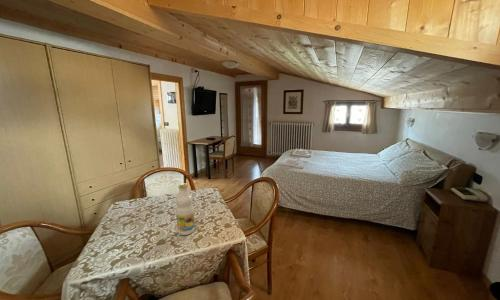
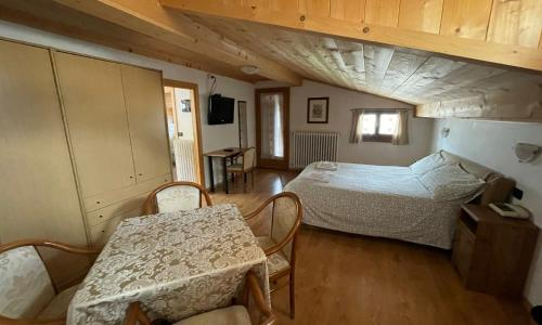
- bottle (184, 208)
